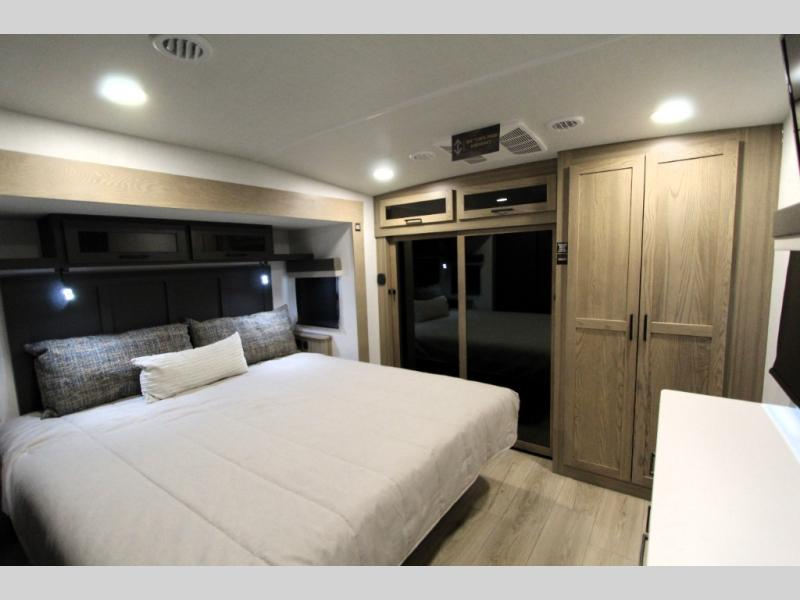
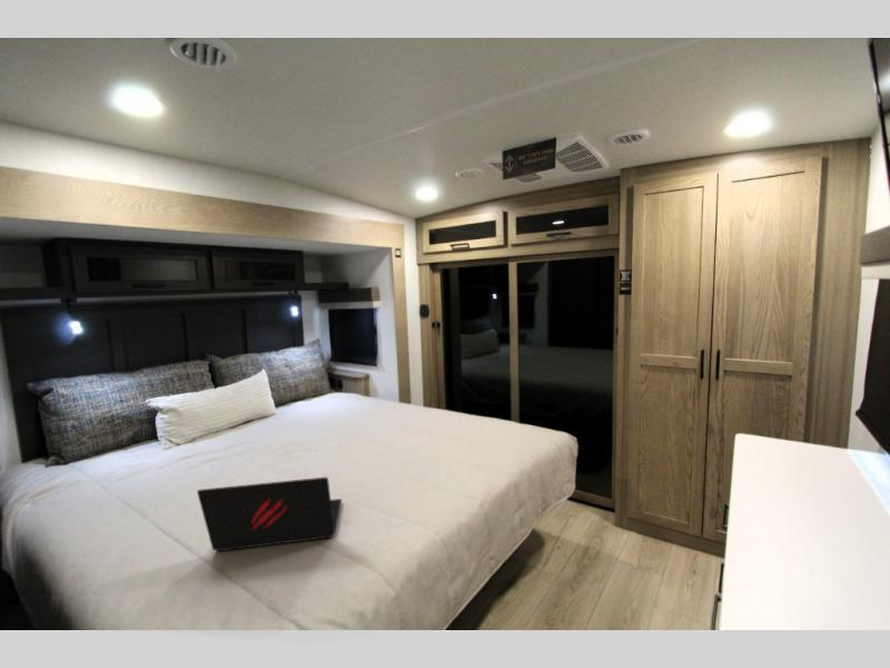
+ laptop (279, 497)
